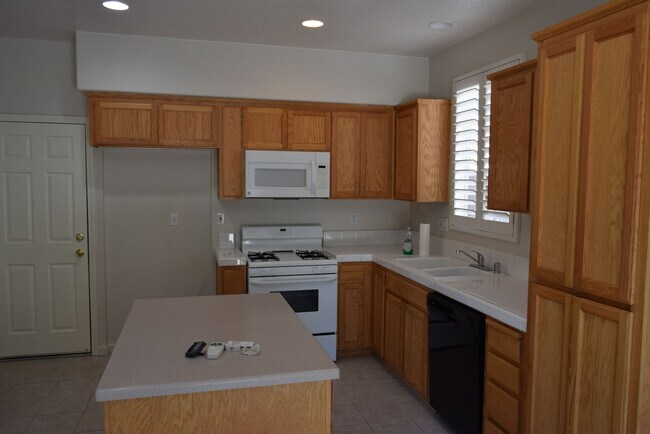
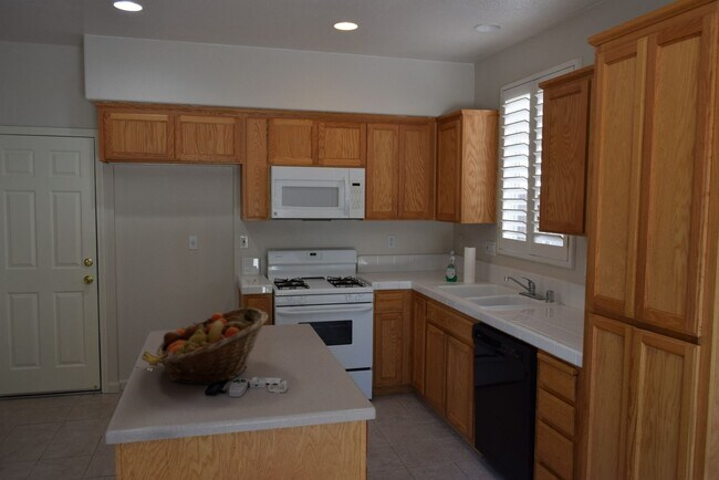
+ fruit basket (212, 342)
+ banana (144, 369)
